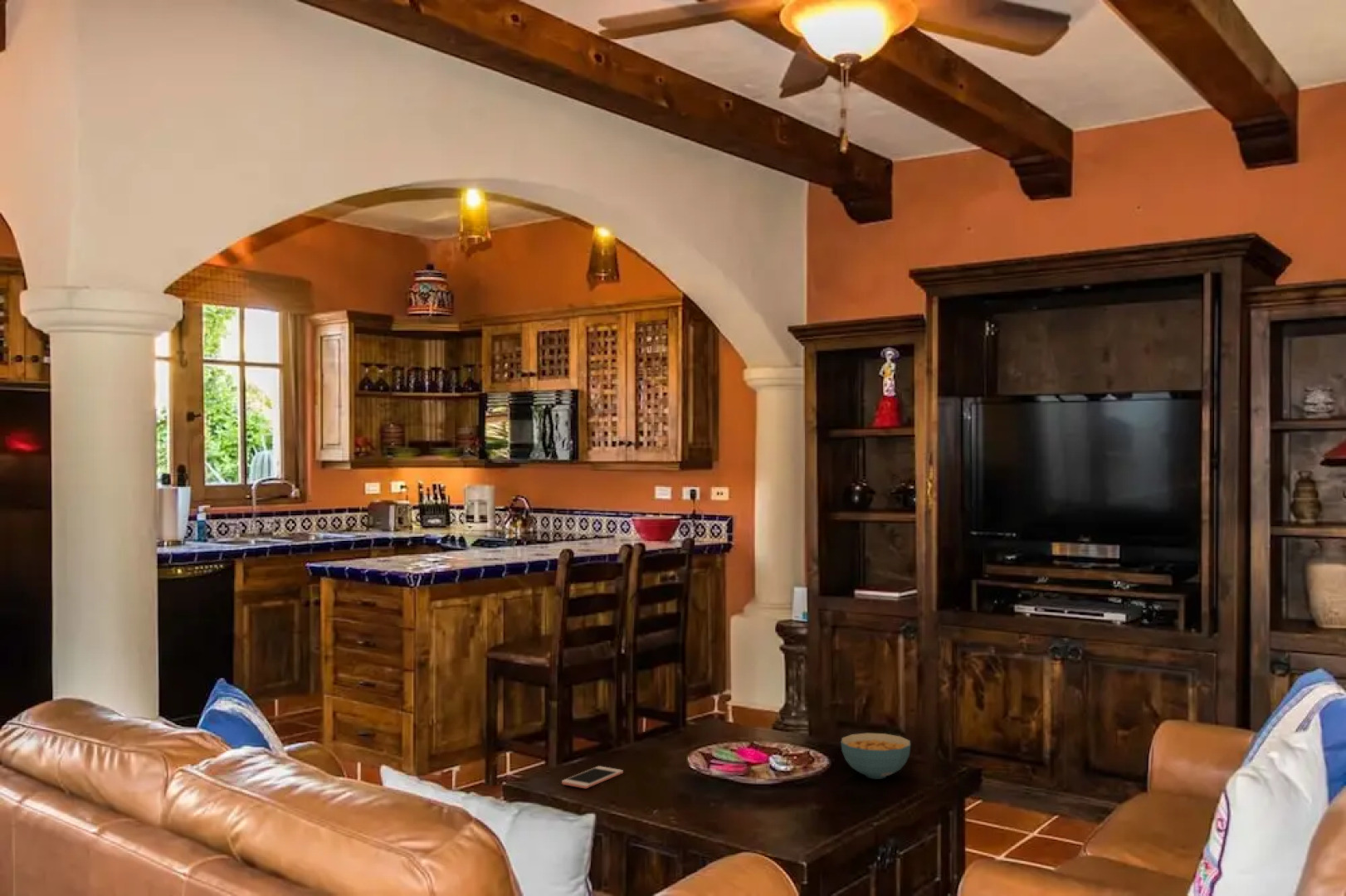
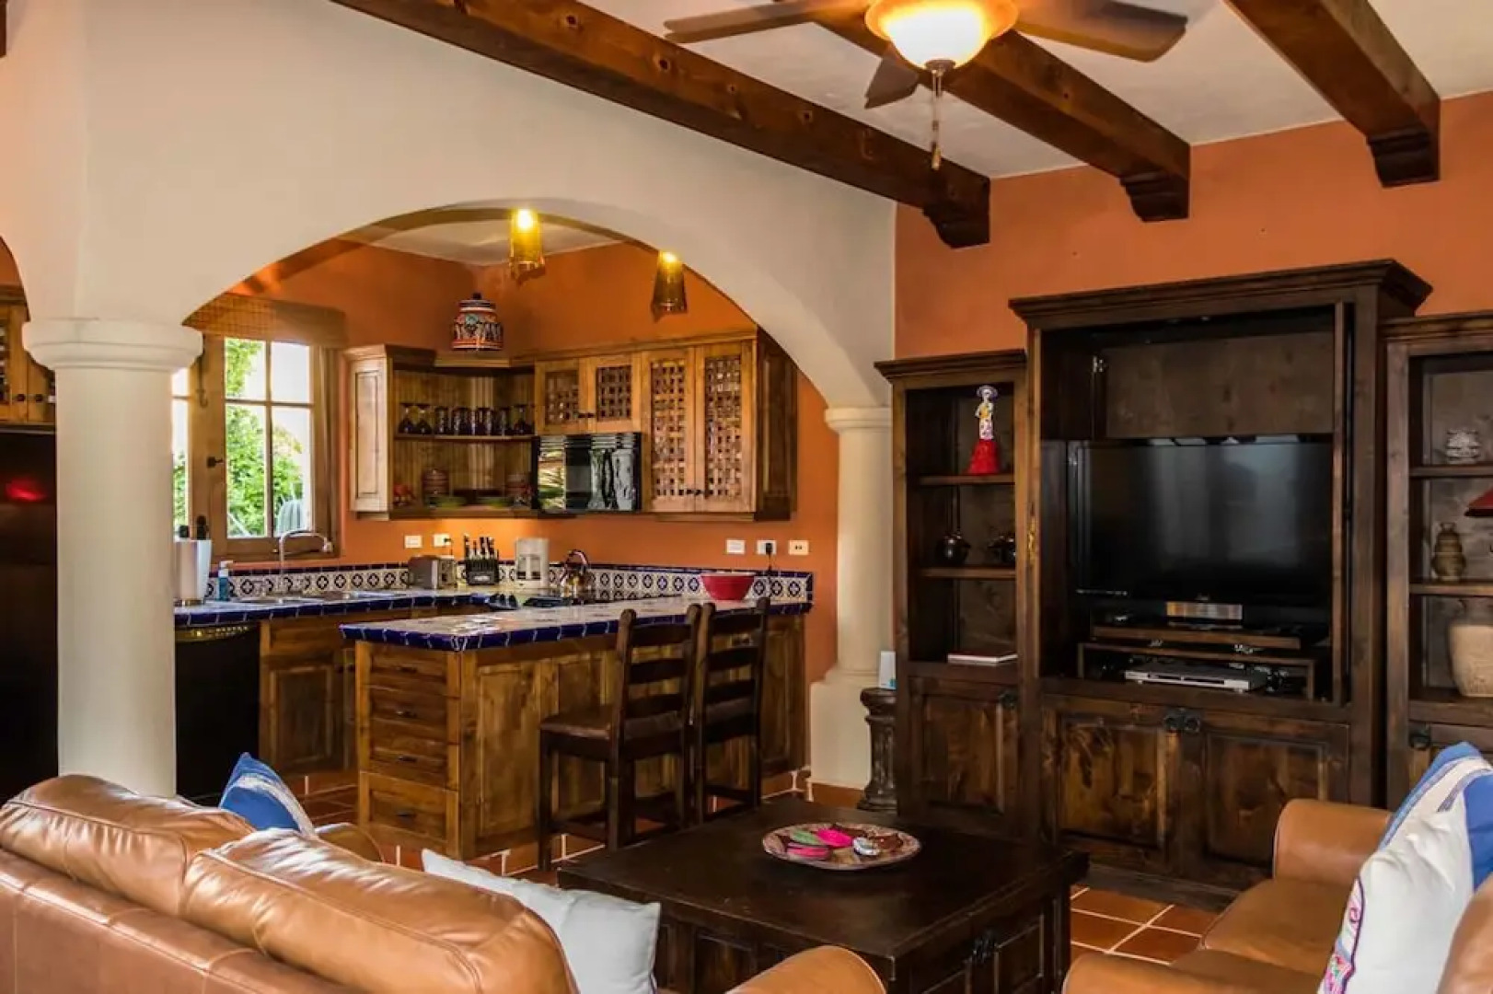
- cereal bowl (875, 758)
- cell phone (593, 777)
